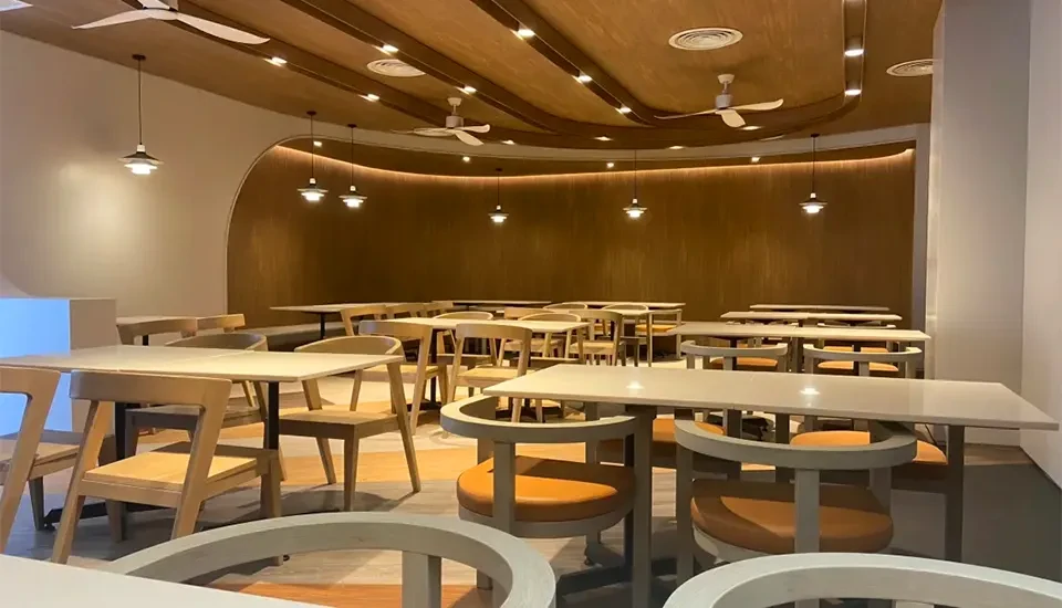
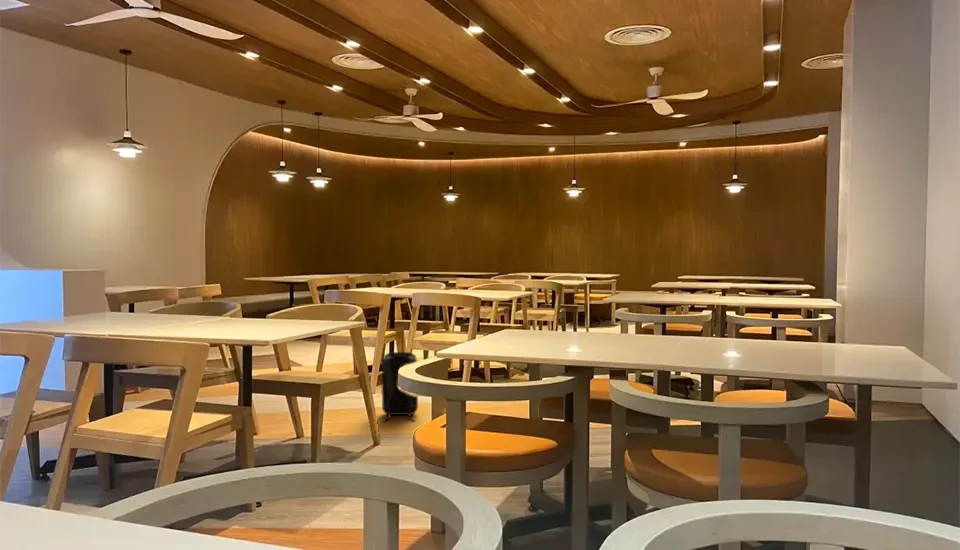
+ backpack (397, 384)
